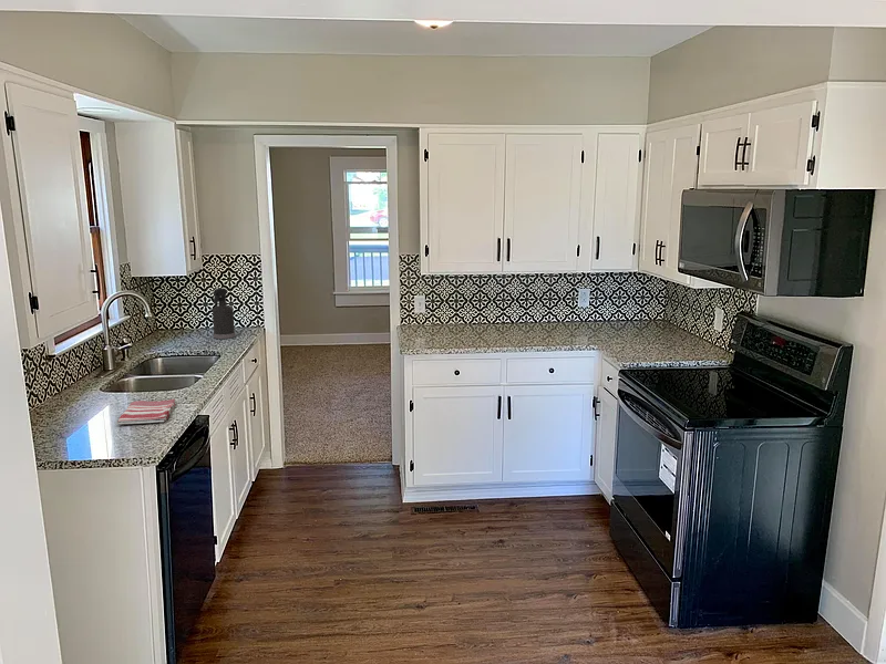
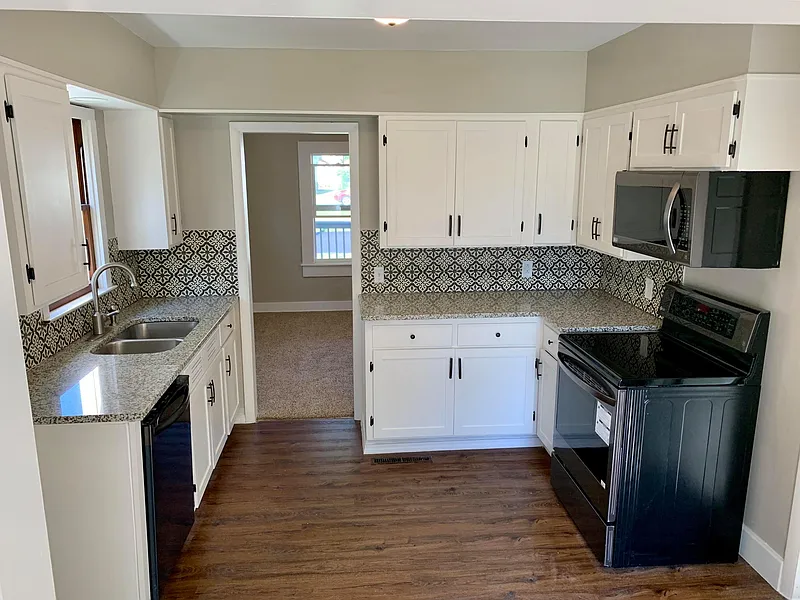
- dish towel (147, 411)
- spray bottle (223, 312)
